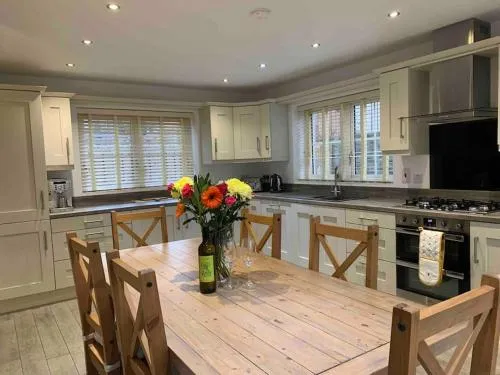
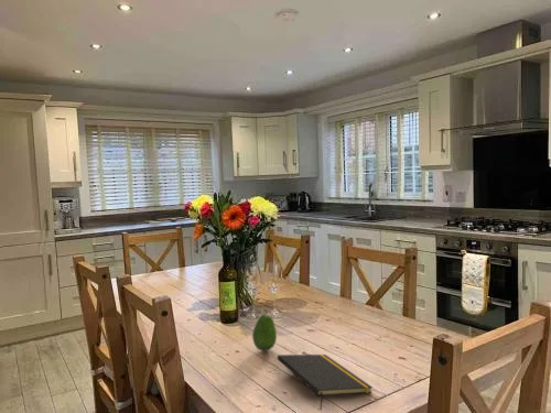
+ fruit (263, 332)
+ notepad (322, 372)
